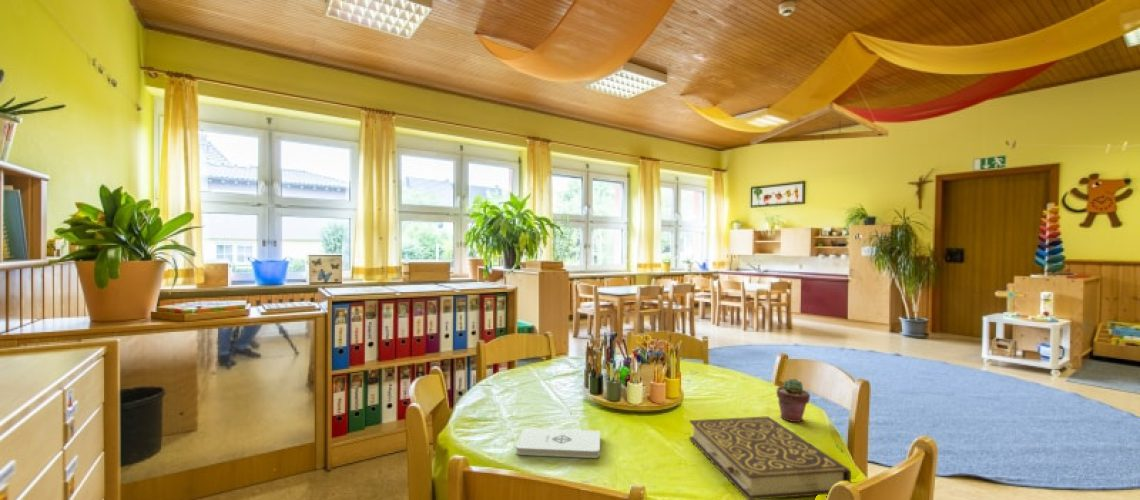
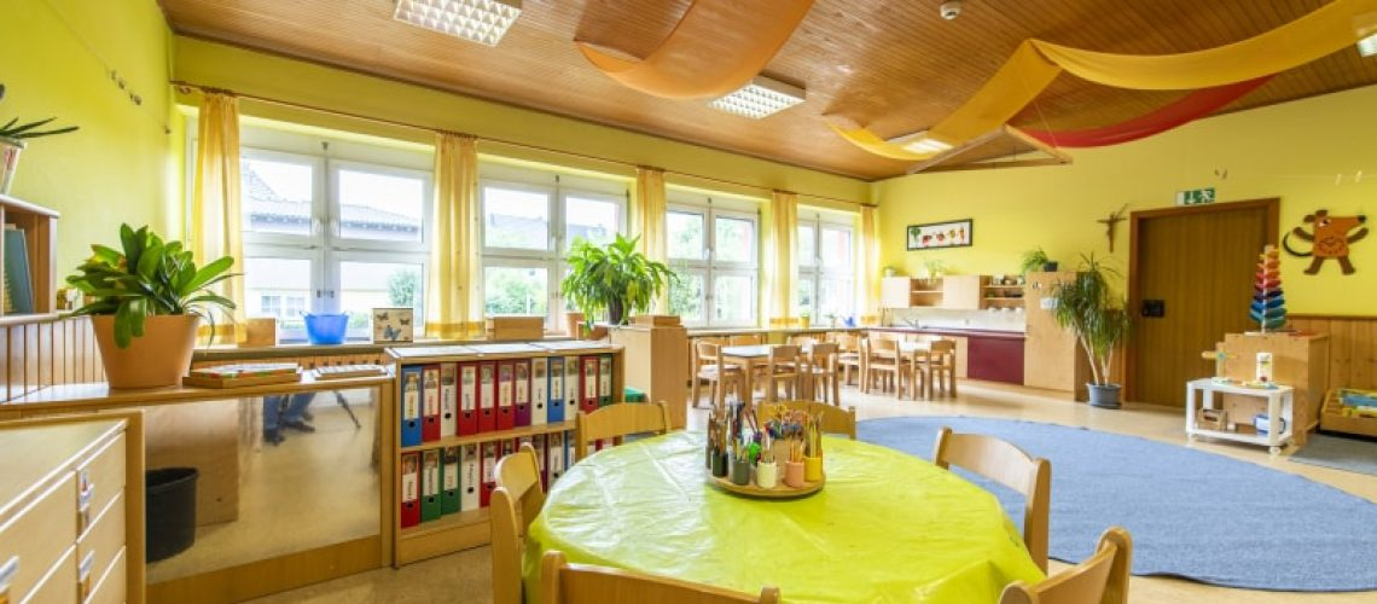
- book (755, 449)
- potted succulent (792, 398)
- notepad (559, 442)
